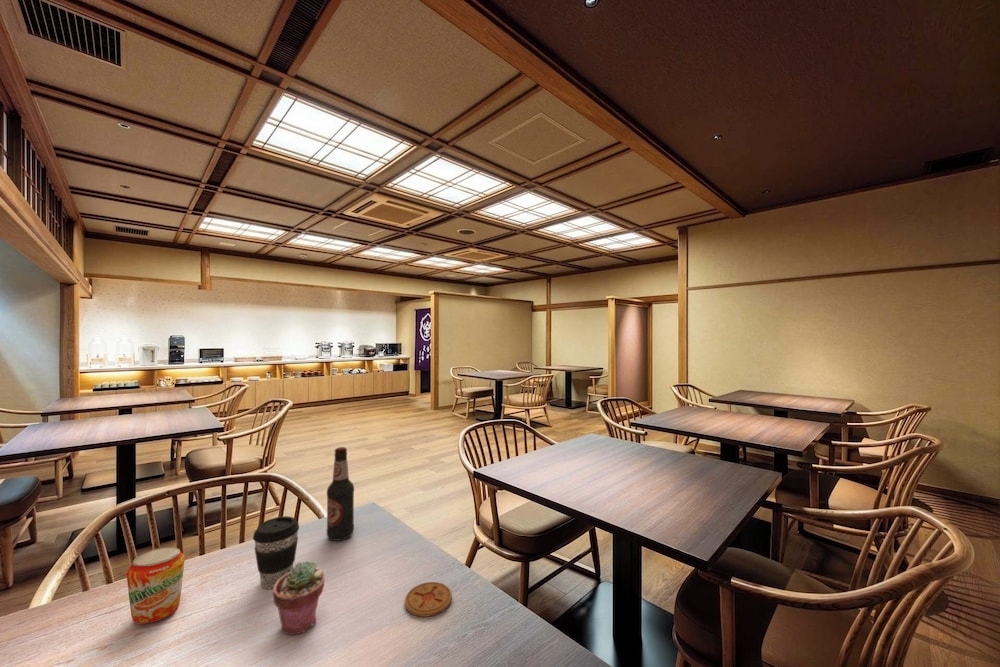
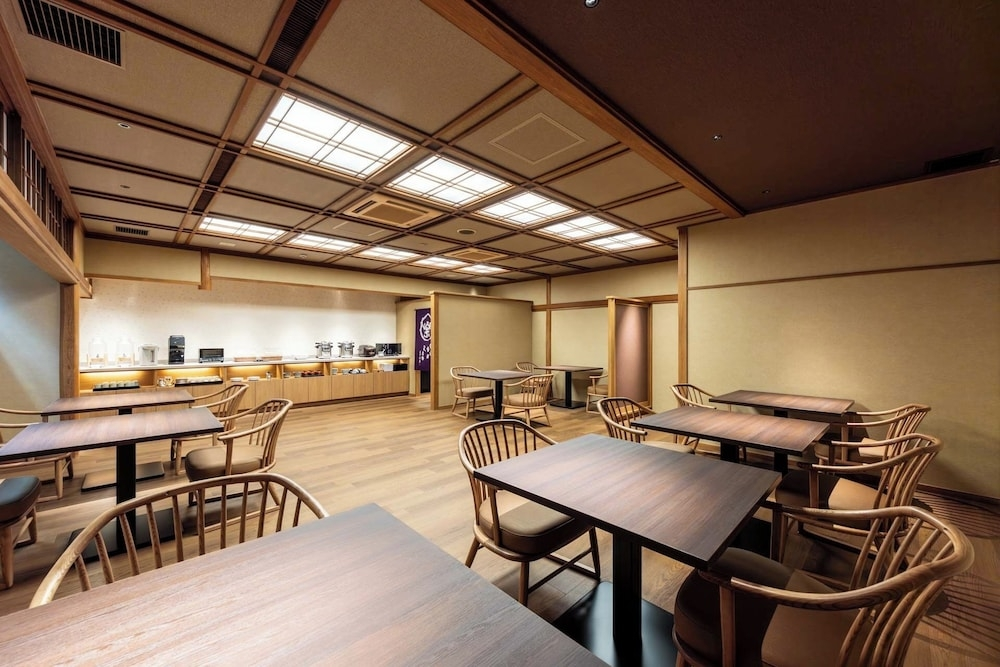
- bottle (340, 492)
- beverage can (156, 585)
- potted succulent (299, 593)
- coffee cup (276, 552)
- coaster (428, 598)
